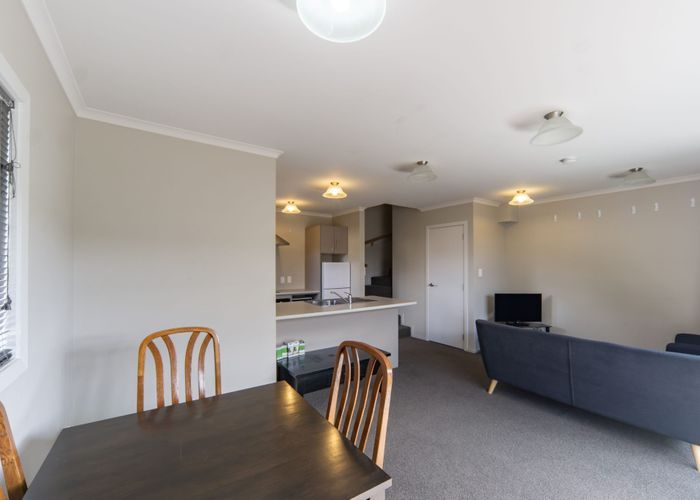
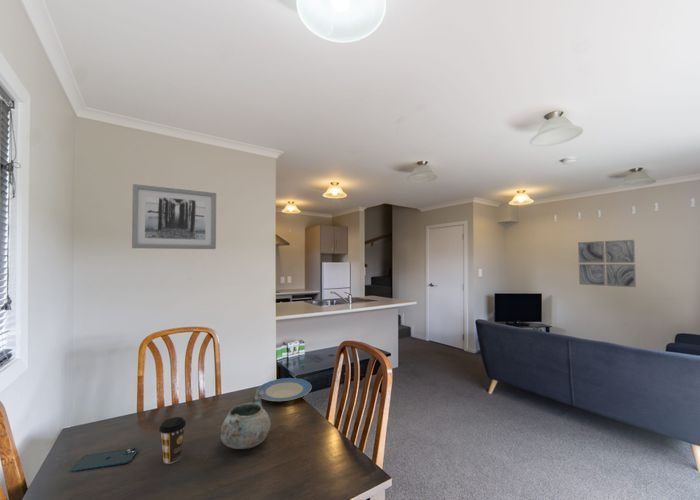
+ decorative bowl (246, 421)
+ coffee cup (172, 440)
+ wall art (604, 262)
+ smartphone (106, 458)
+ wall art (176, 218)
+ plate (284, 391)
